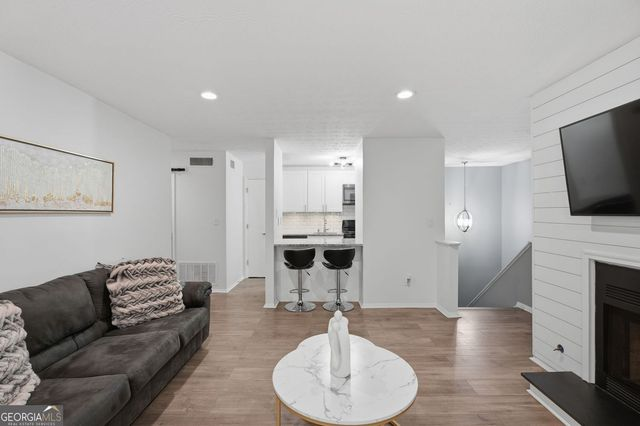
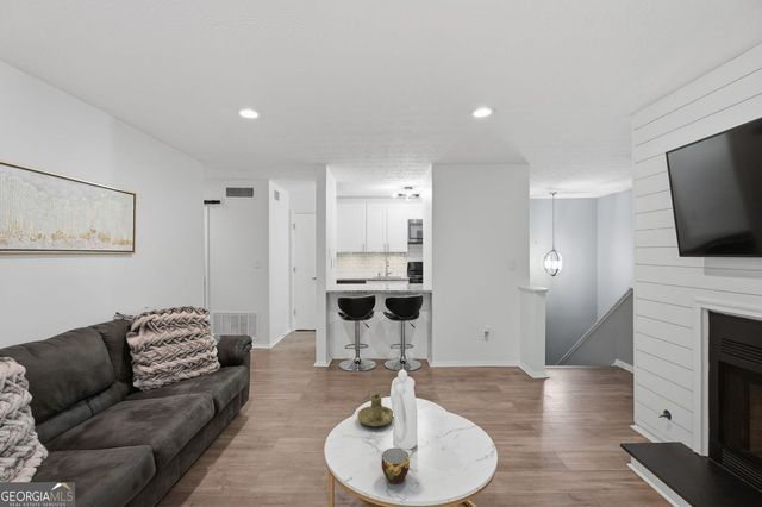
+ cup (394, 465)
+ candle holder (376, 406)
